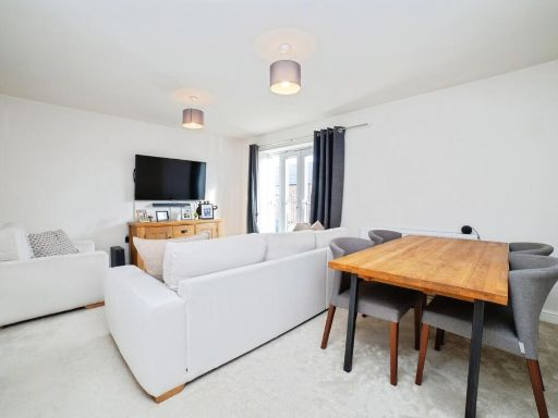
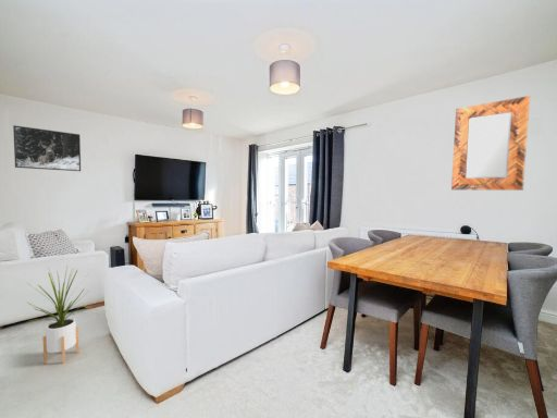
+ house plant (59, 312)
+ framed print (49, 149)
+ home mirror (487, 147)
